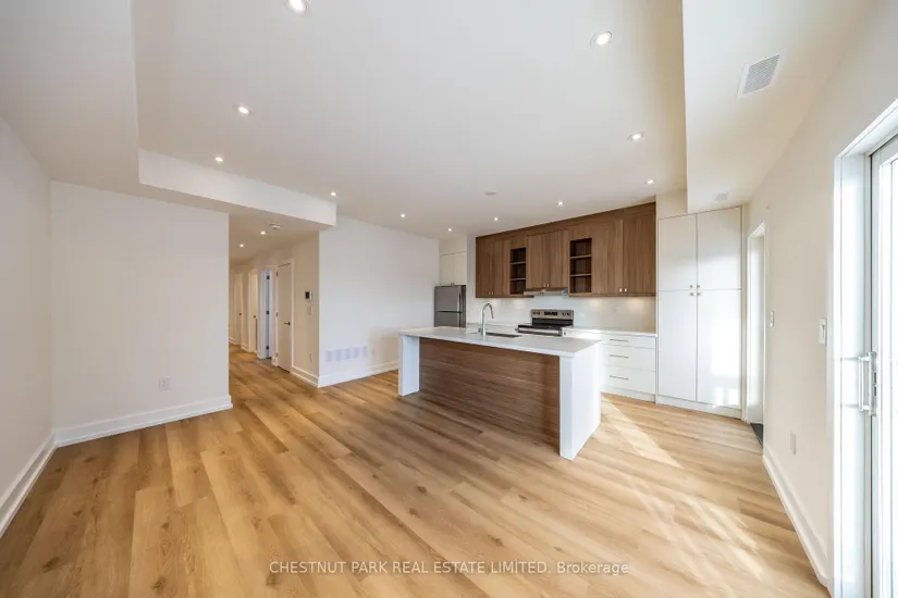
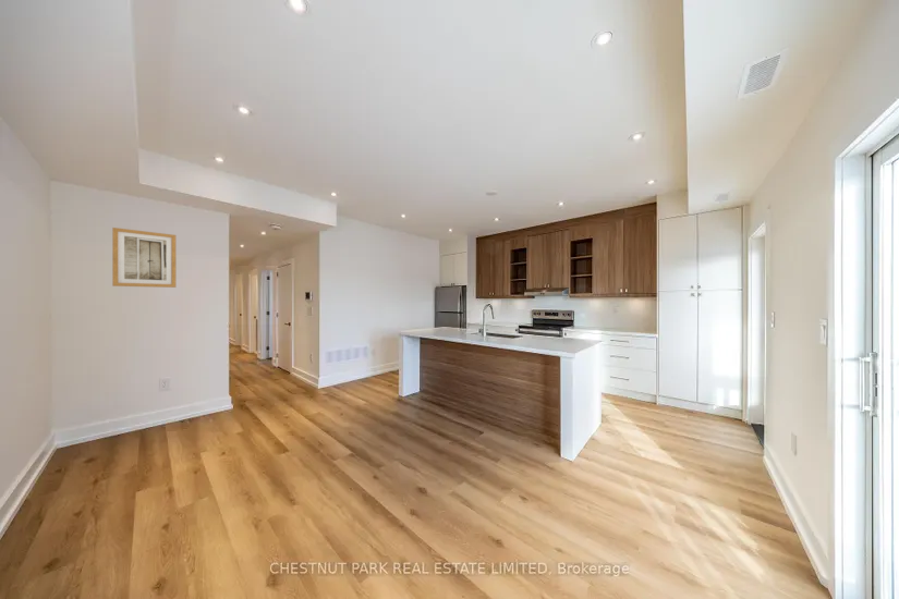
+ wall art (146, 258)
